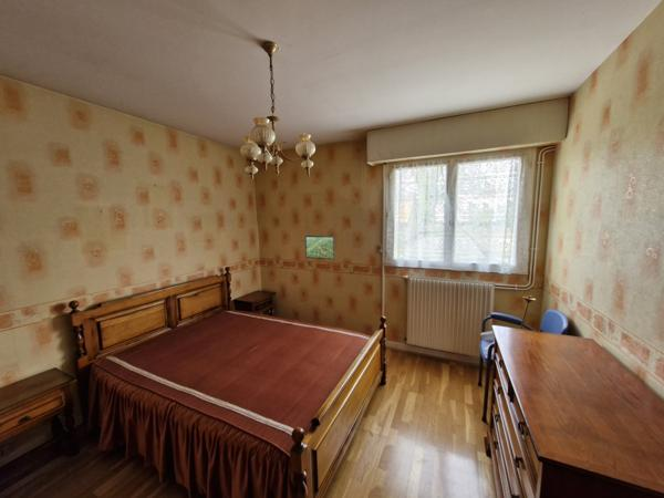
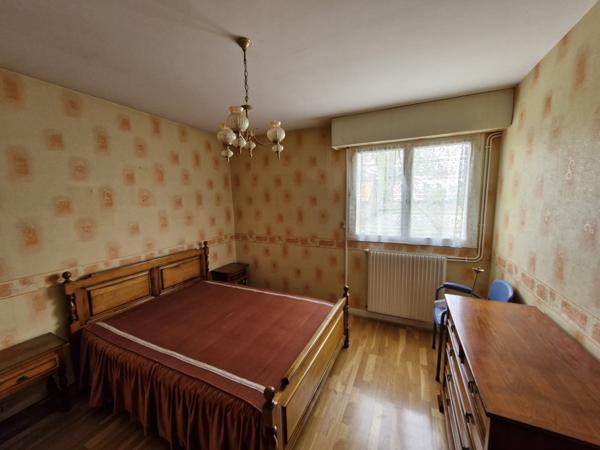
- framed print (319, 247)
